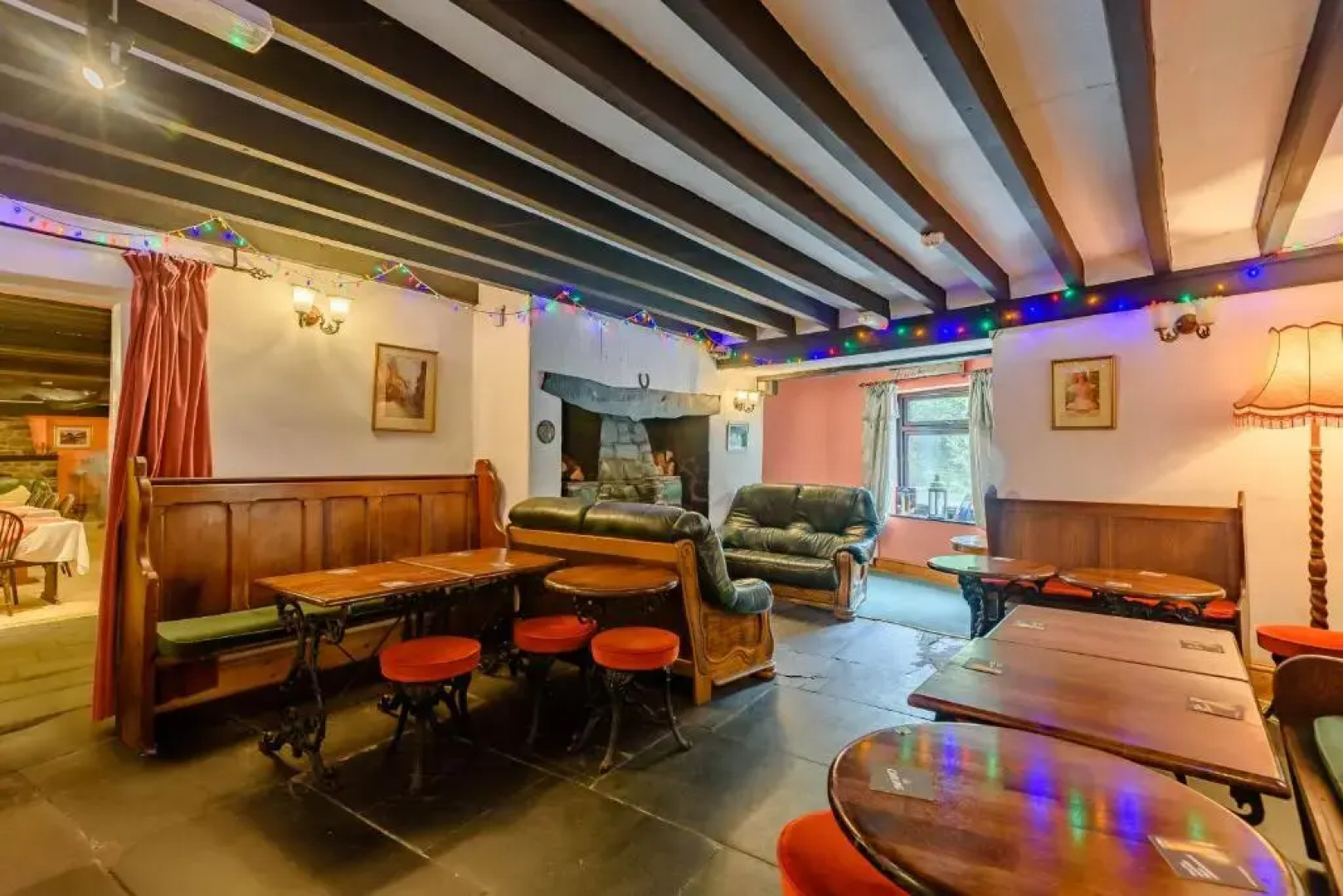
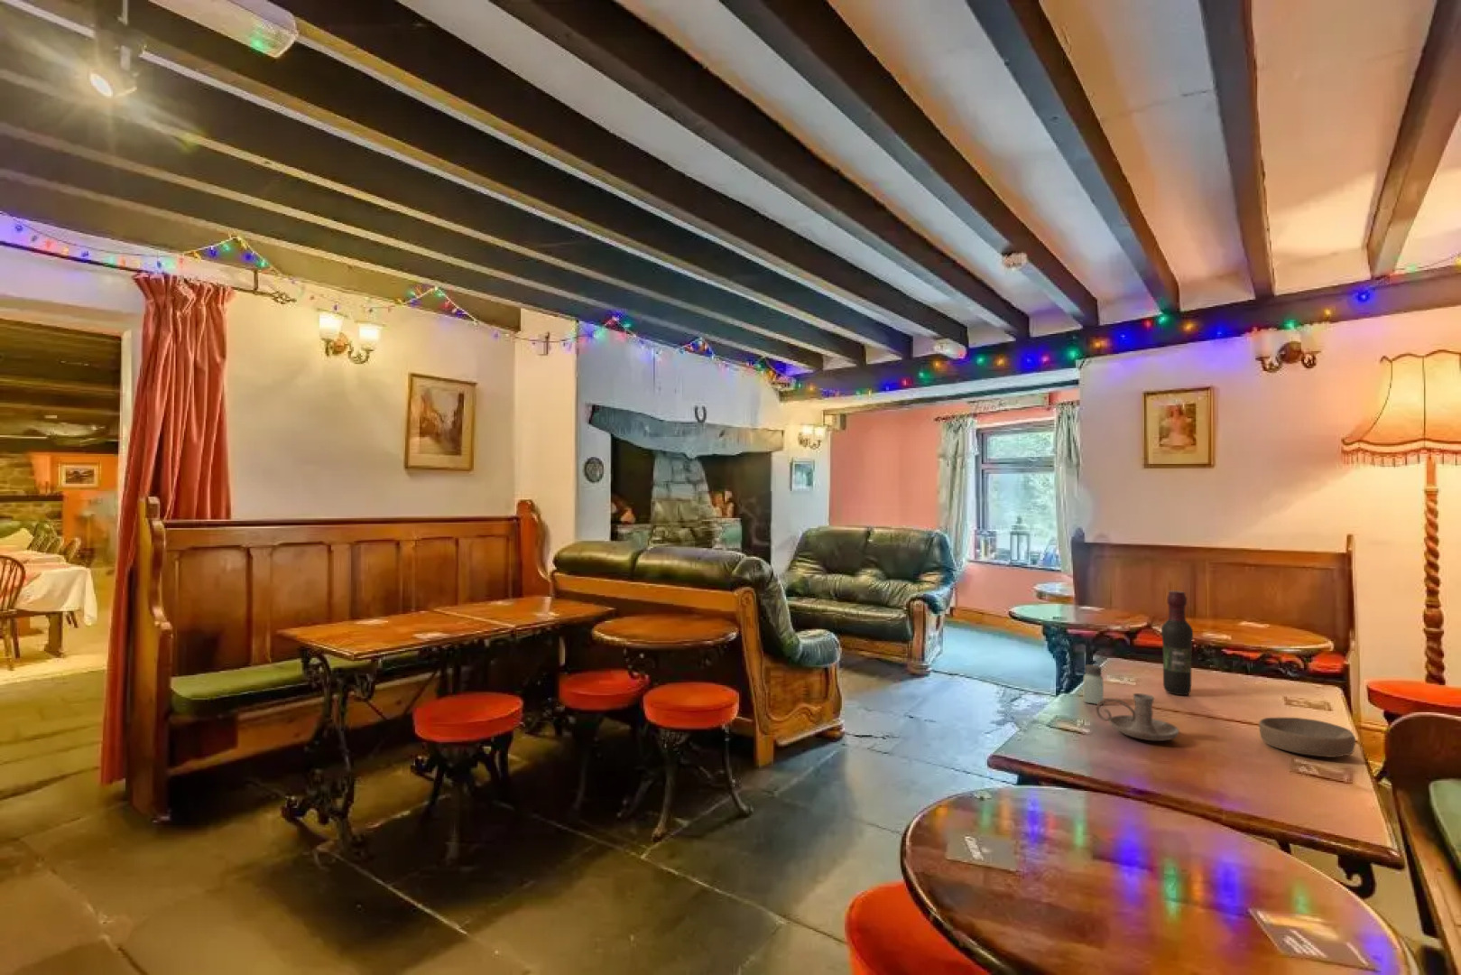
+ wine bottle (1177, 642)
+ candle holder (1136, 713)
+ bowl (1305, 737)
+ saltshaker (1093, 683)
